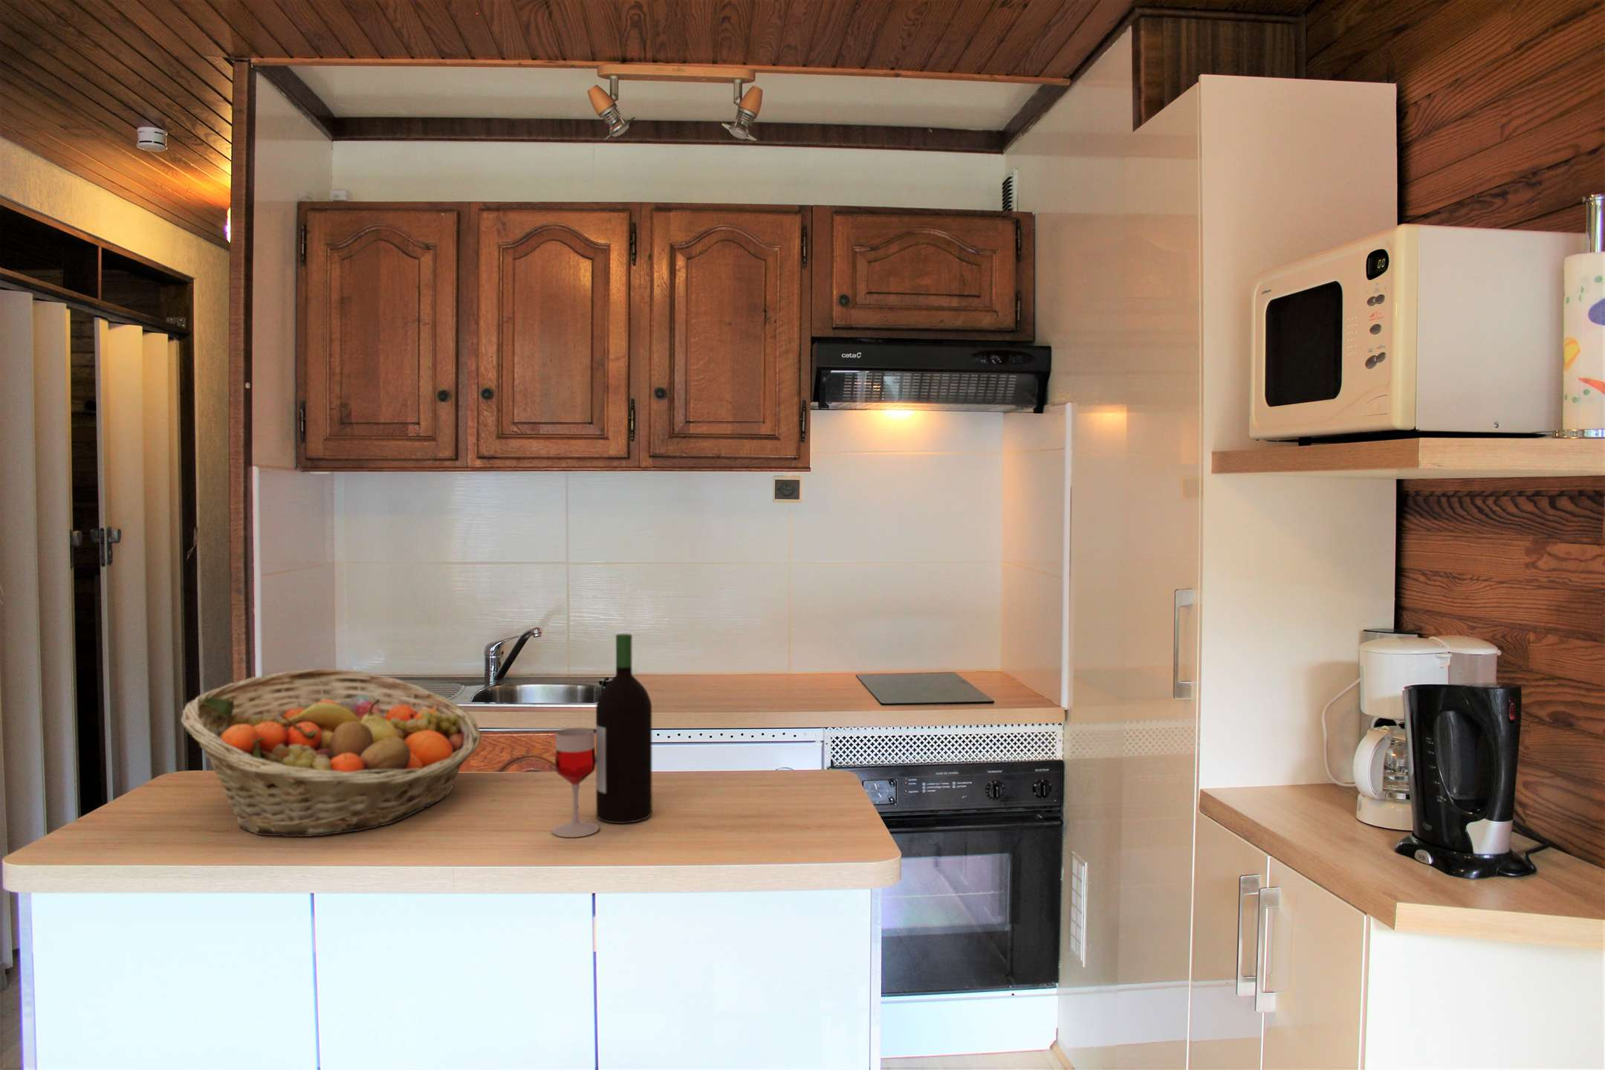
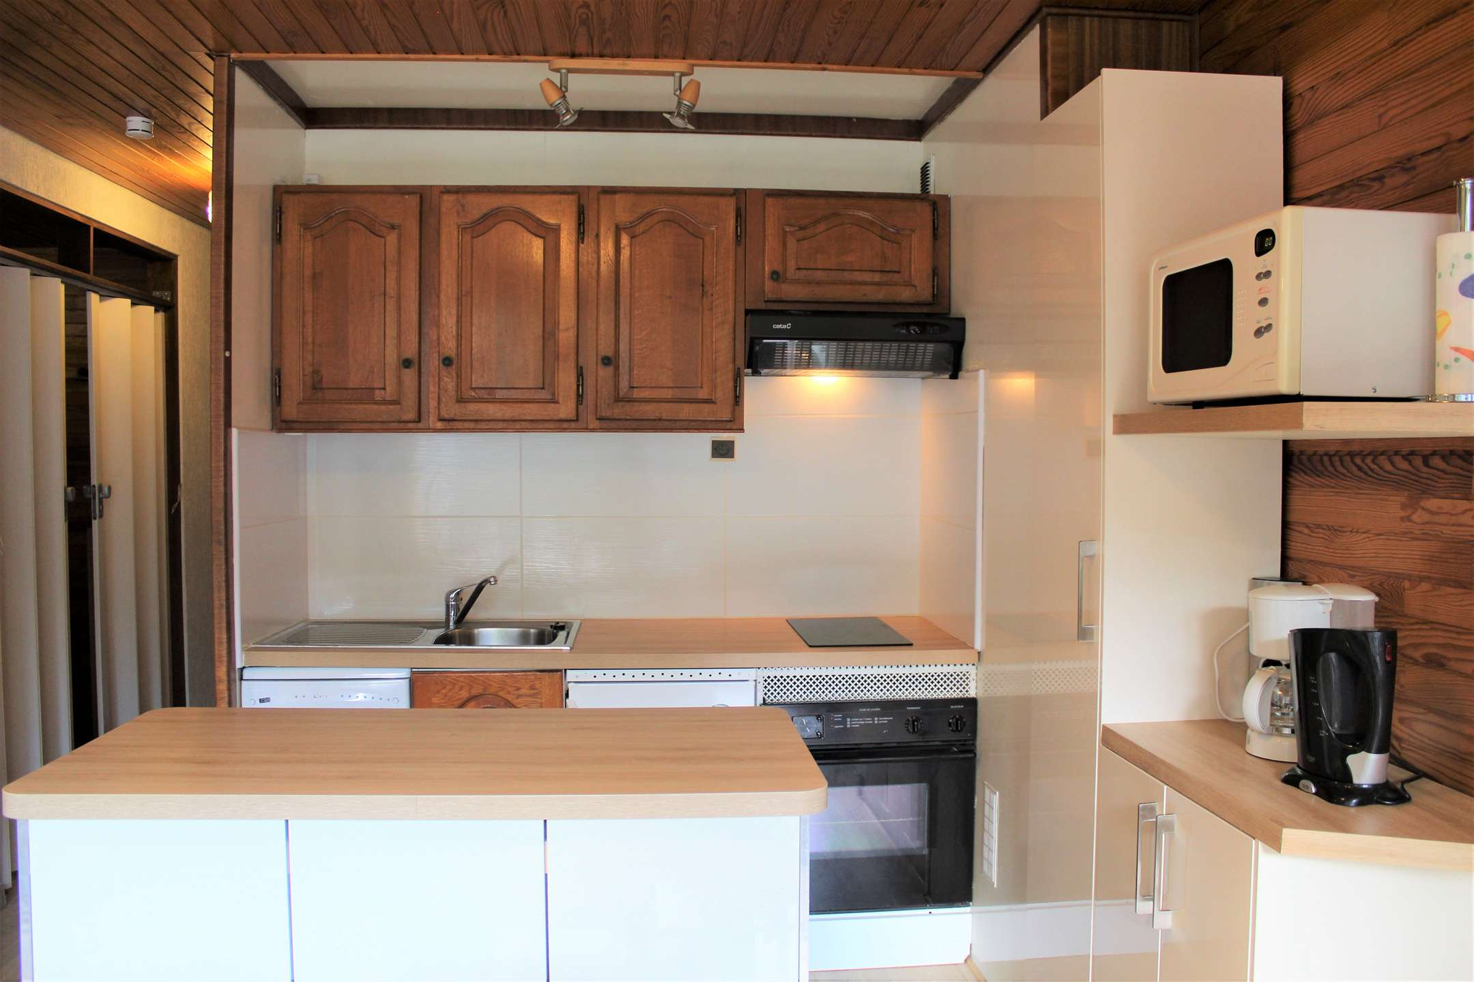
- fruit basket (342, 743)
- wine bottle (603, 730)
